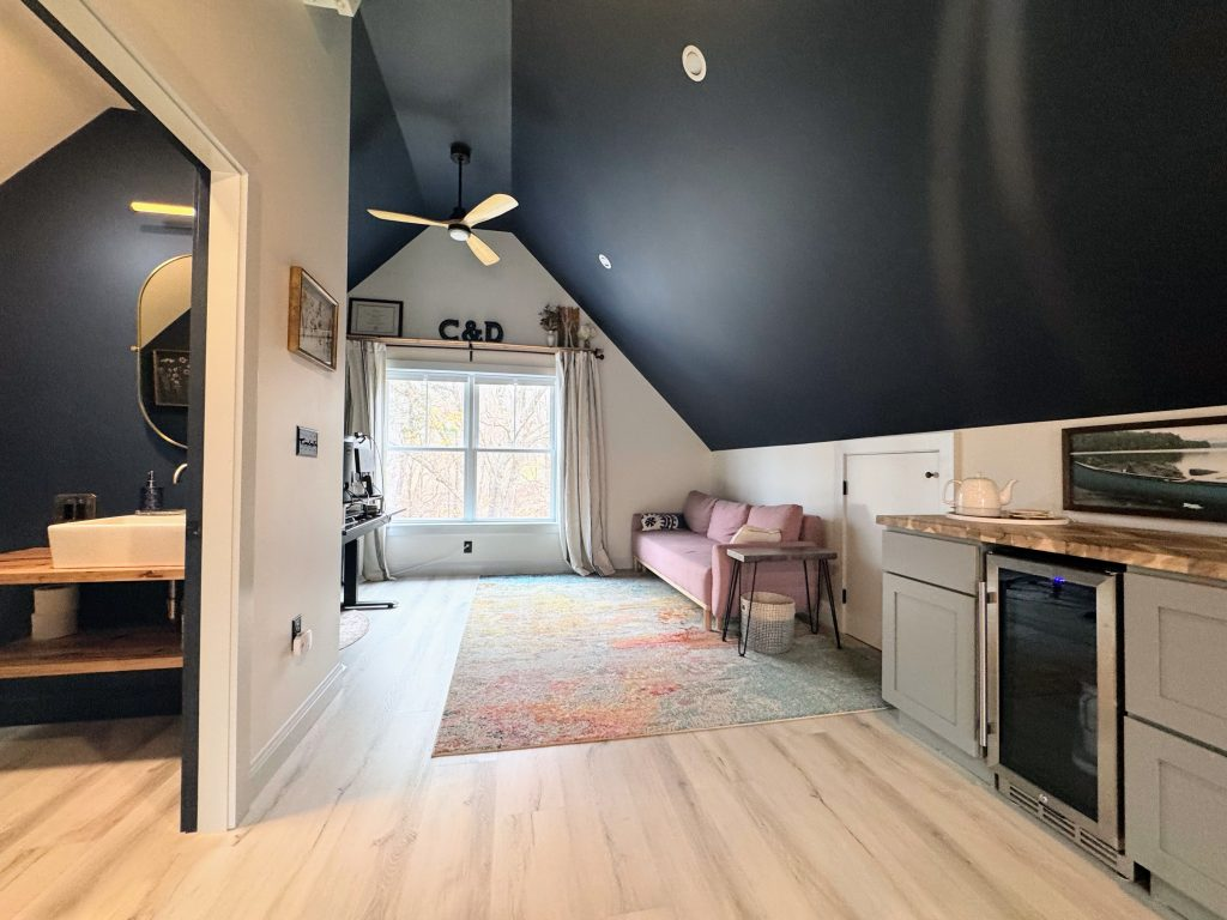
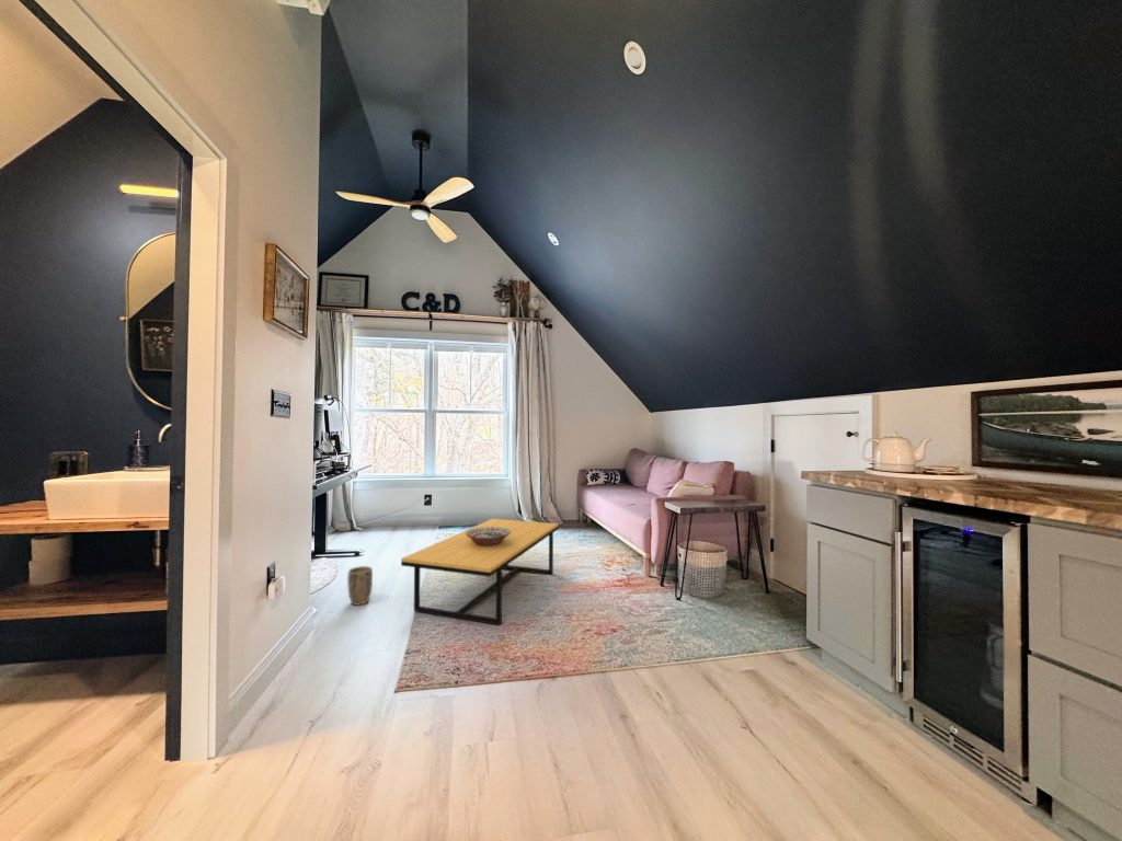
+ coffee table (491, 564)
+ decorative bowl (488, 537)
+ plant pot (359, 586)
